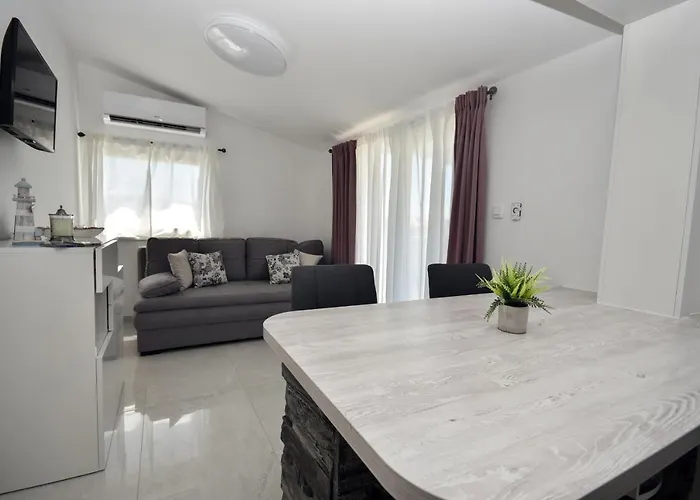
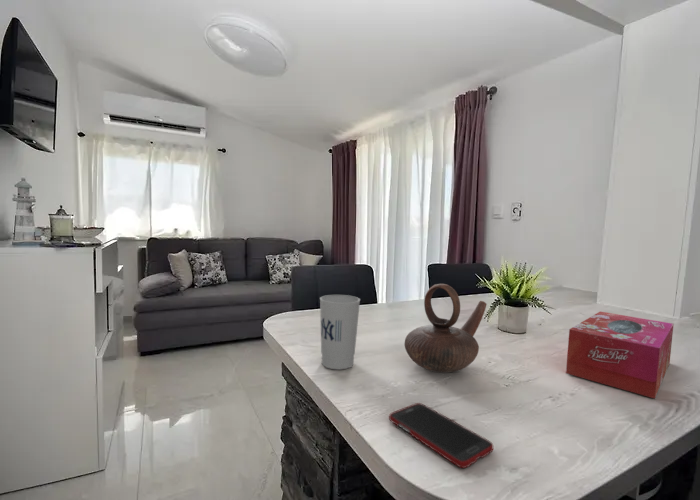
+ cell phone (437, 431)
+ tissue box (622, 347)
+ teapot (449, 323)
+ cup (338, 331)
